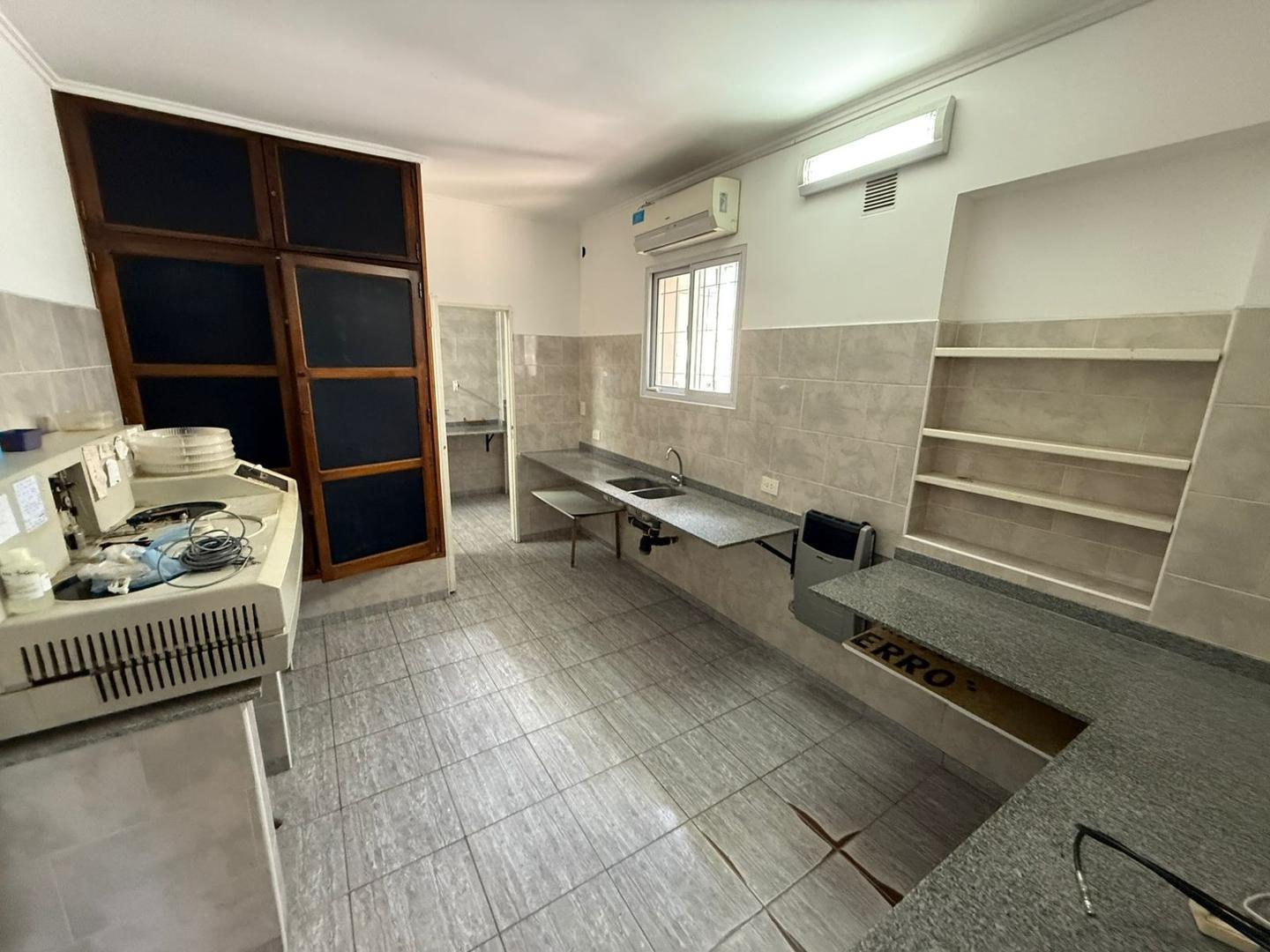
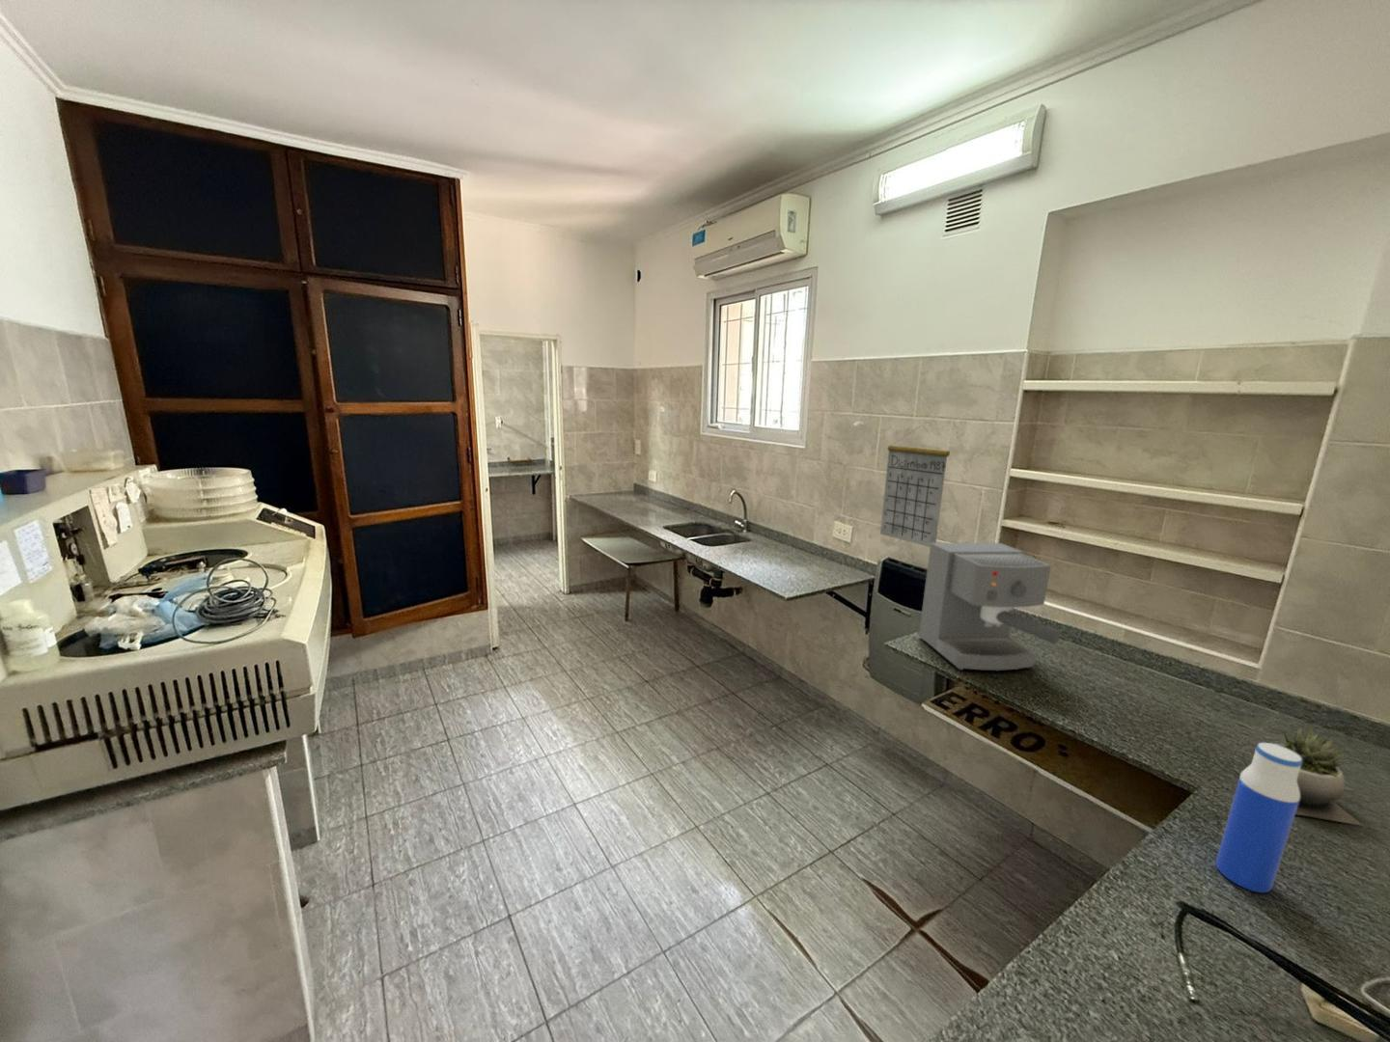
+ succulent plant (1302, 764)
+ calendar (913, 485)
+ coffee maker (989, 605)
+ water bottle (1260, 815)
